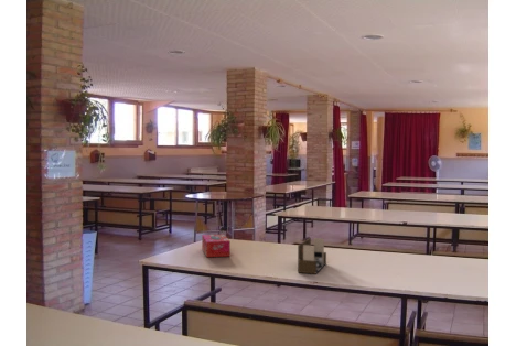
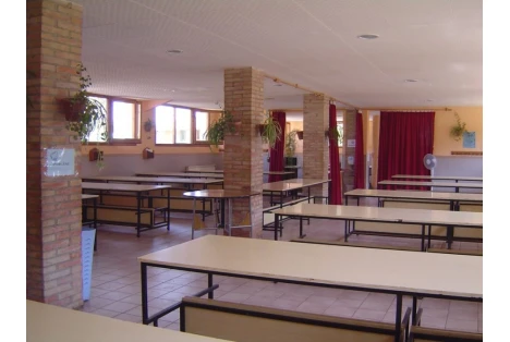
- tissue box (215, 245)
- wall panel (312, 255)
